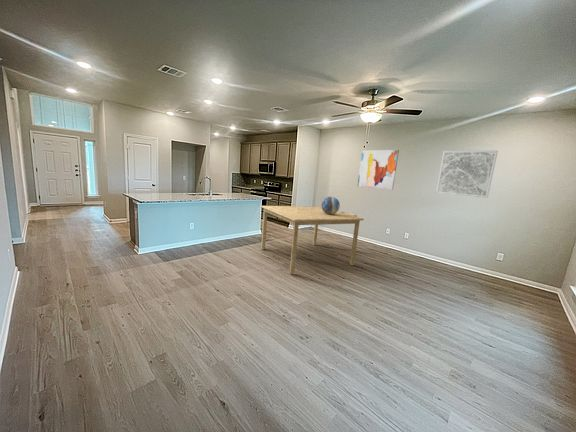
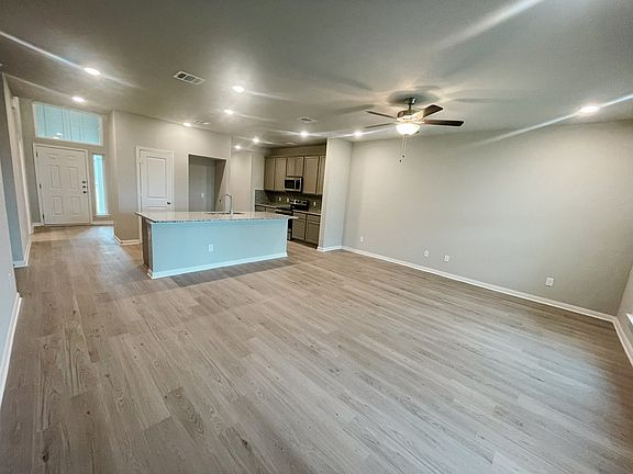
- dining table (314, 234)
- wall art (376, 169)
- wall art (464, 173)
- decorative globe (330, 205)
